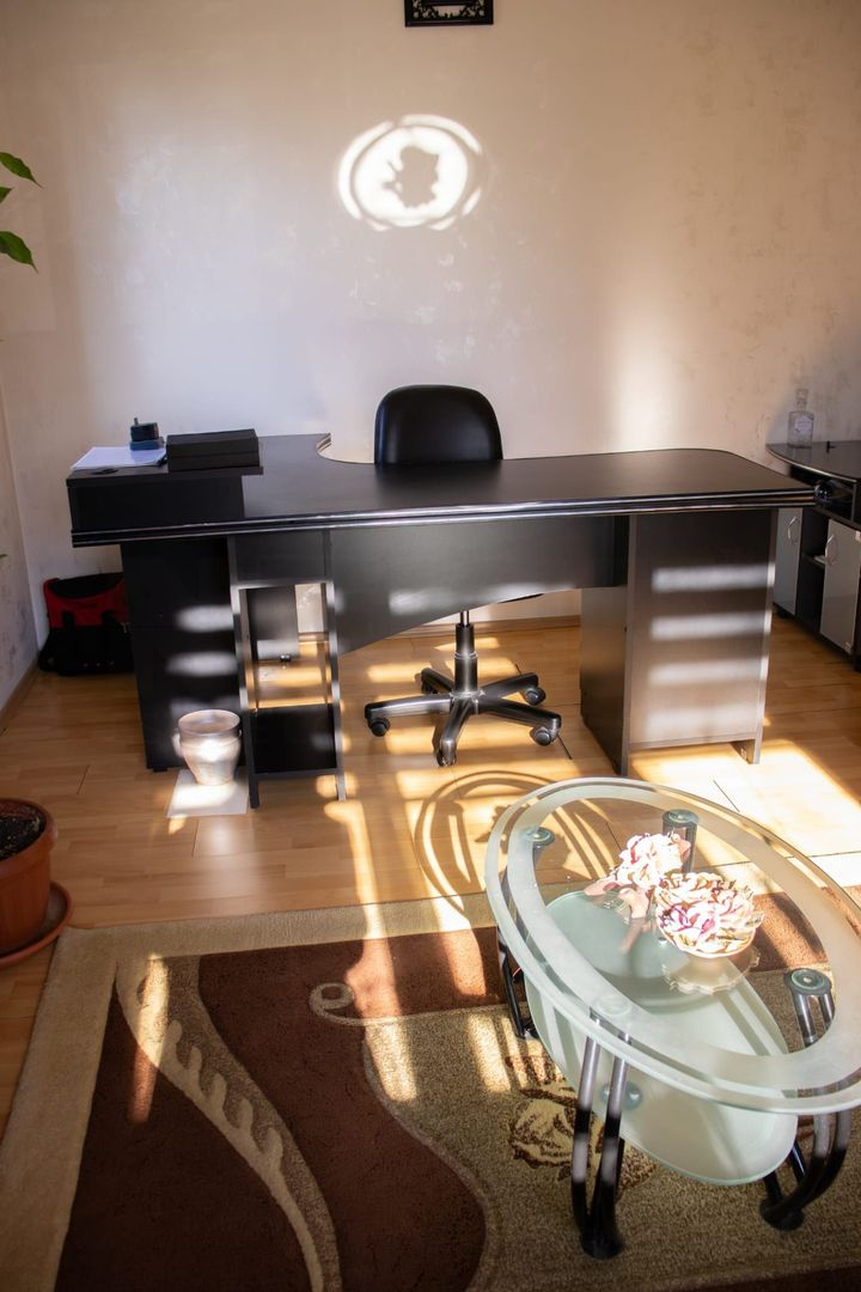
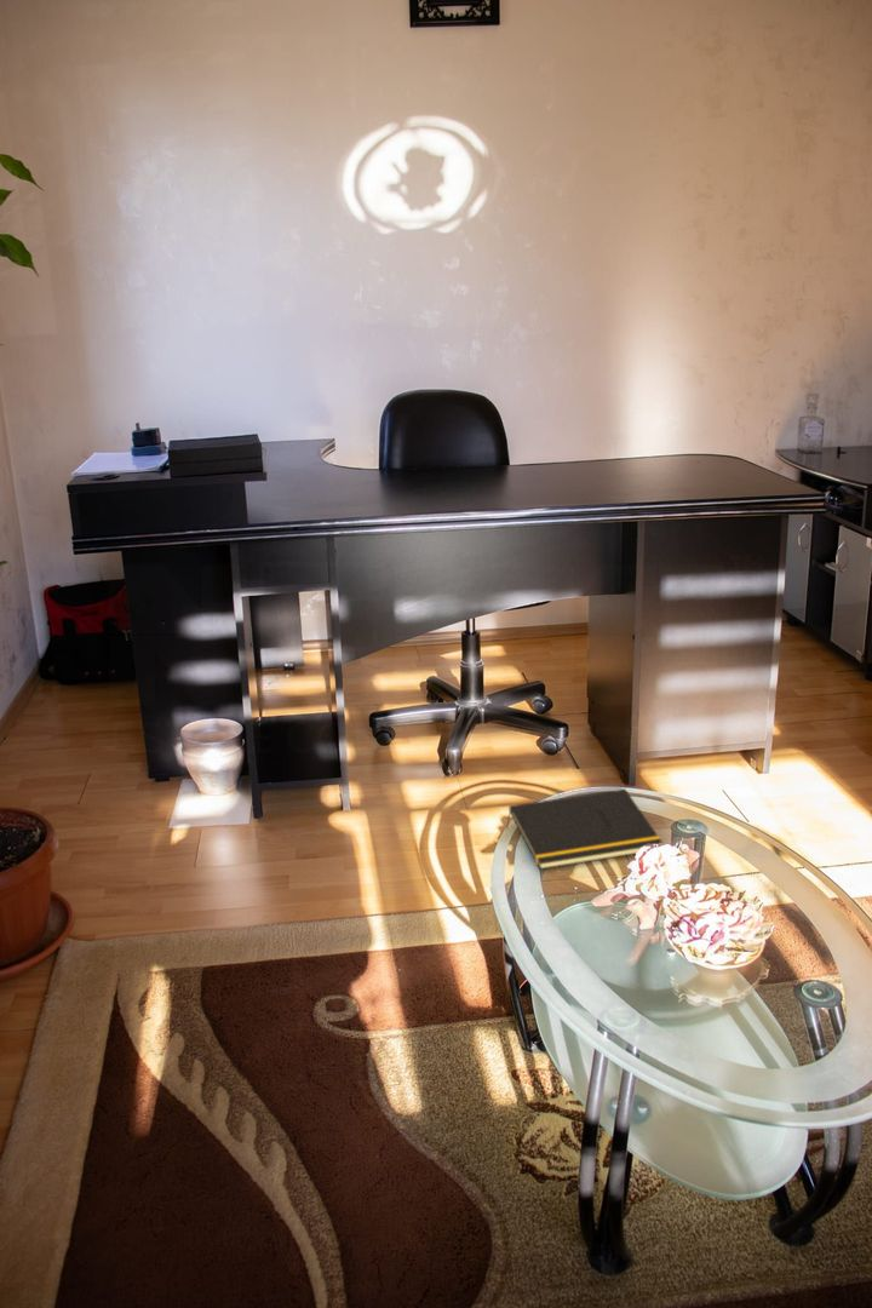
+ notepad (584, 827)
